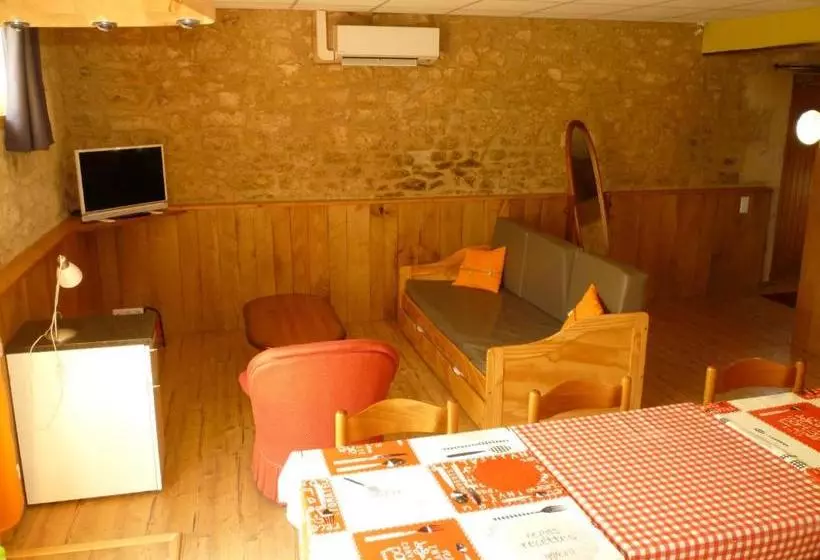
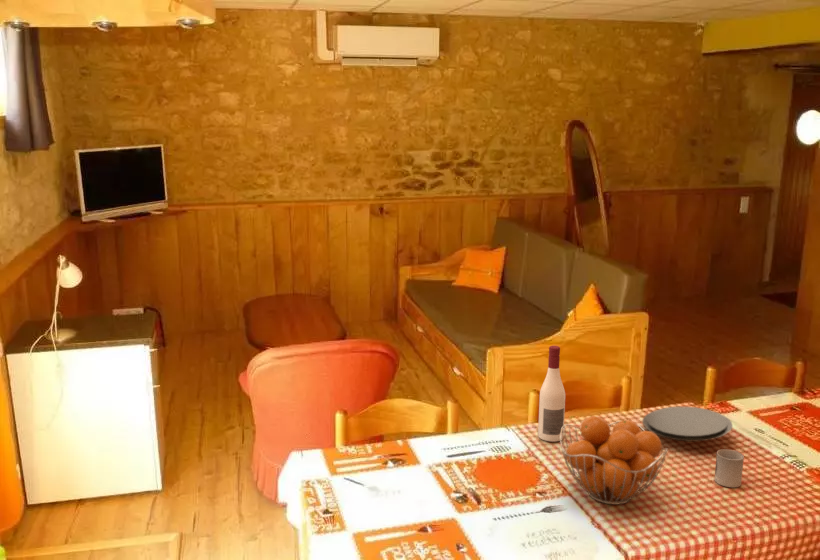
+ fruit basket (611, 459)
+ alcohol (552, 392)
+ cup (730, 466)
+ plate (686, 426)
